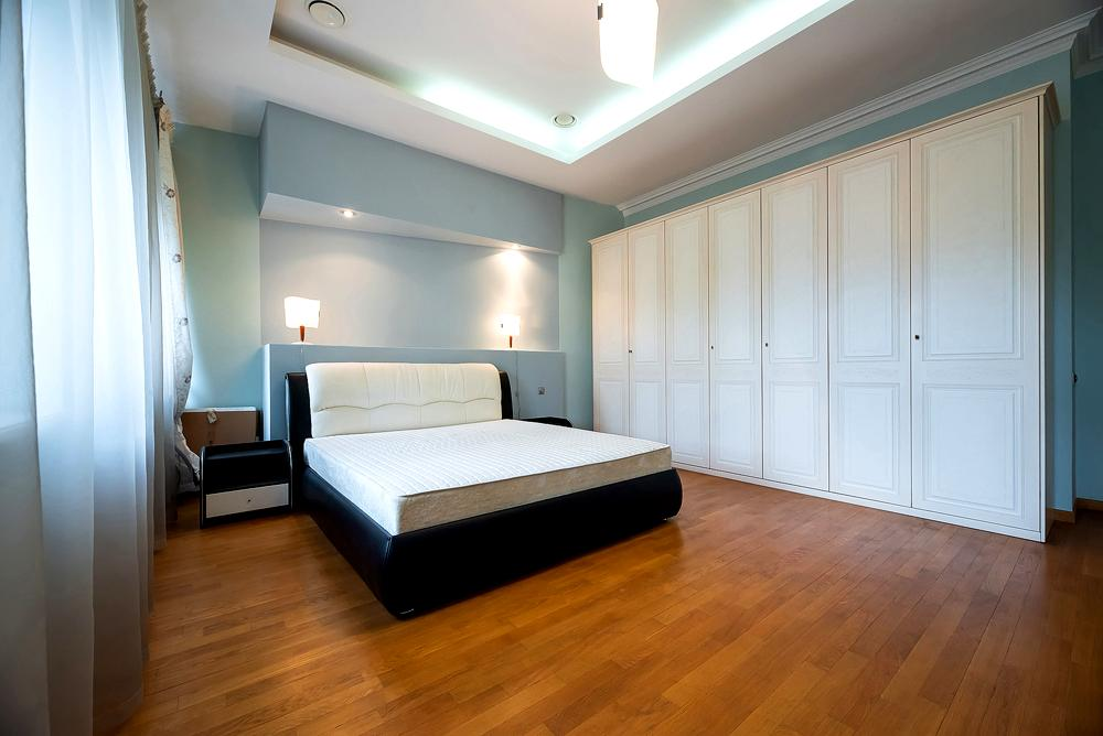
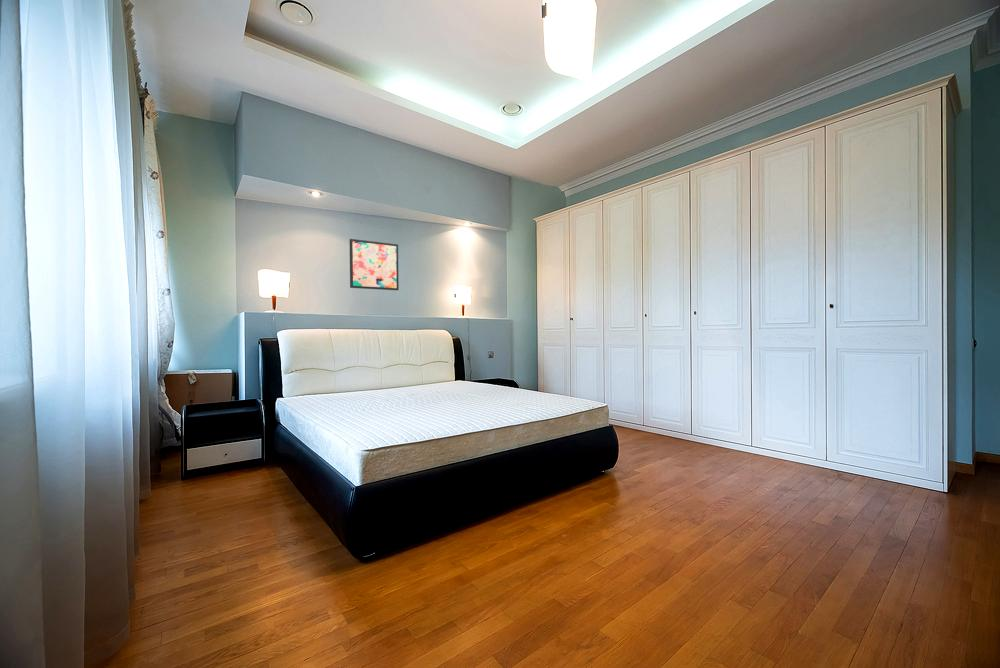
+ wall art (374, 265)
